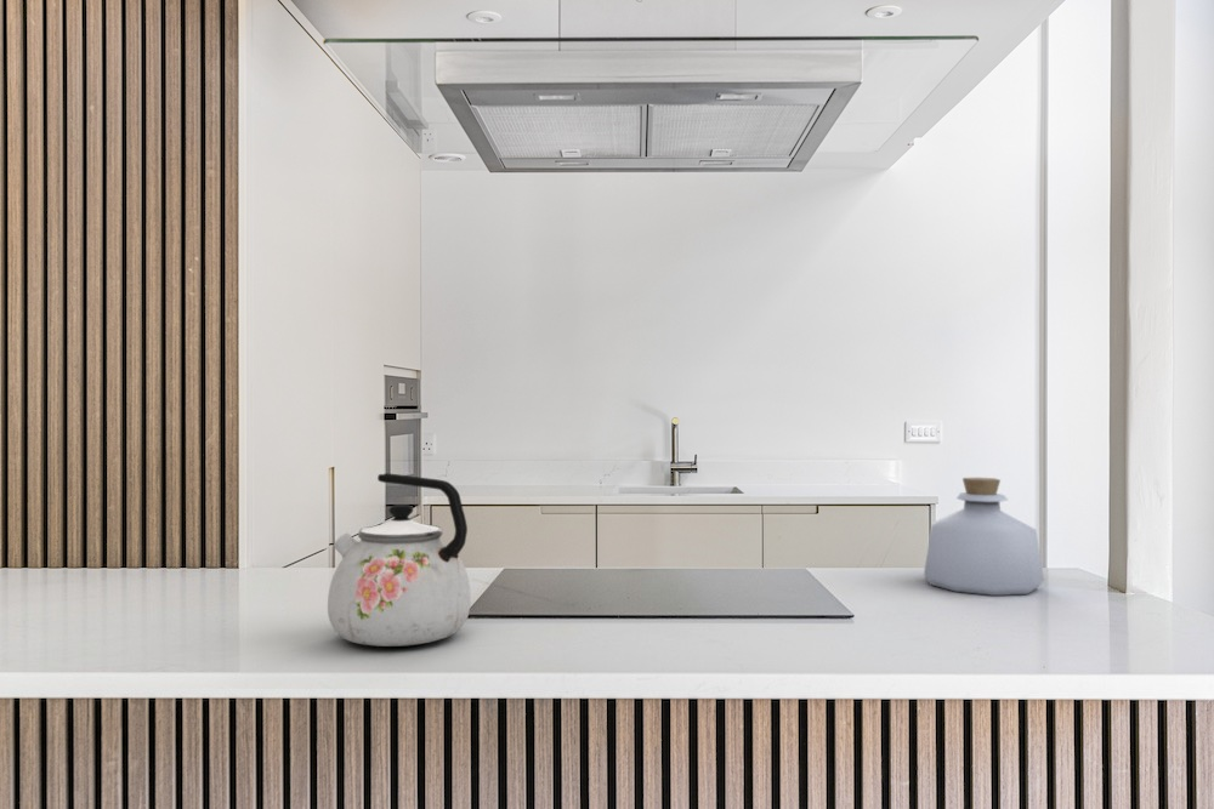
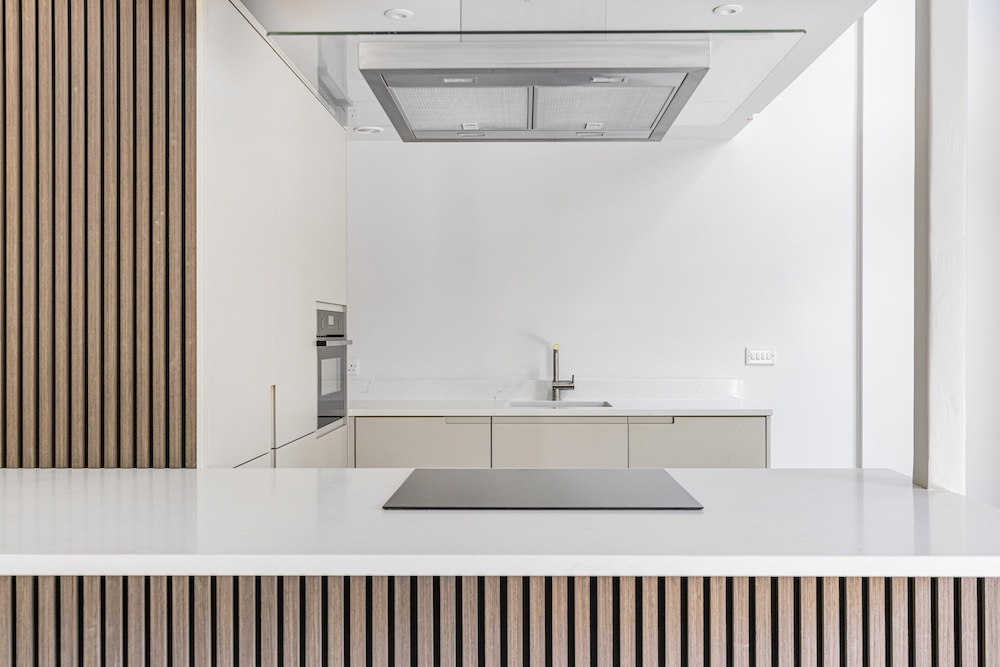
- kettle (398, 554)
- bottle (980, 531)
